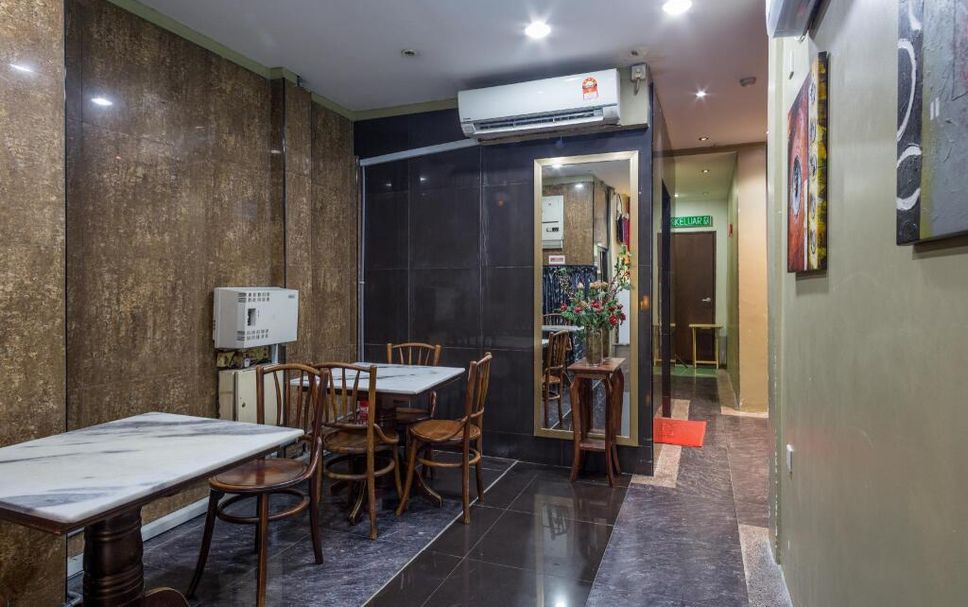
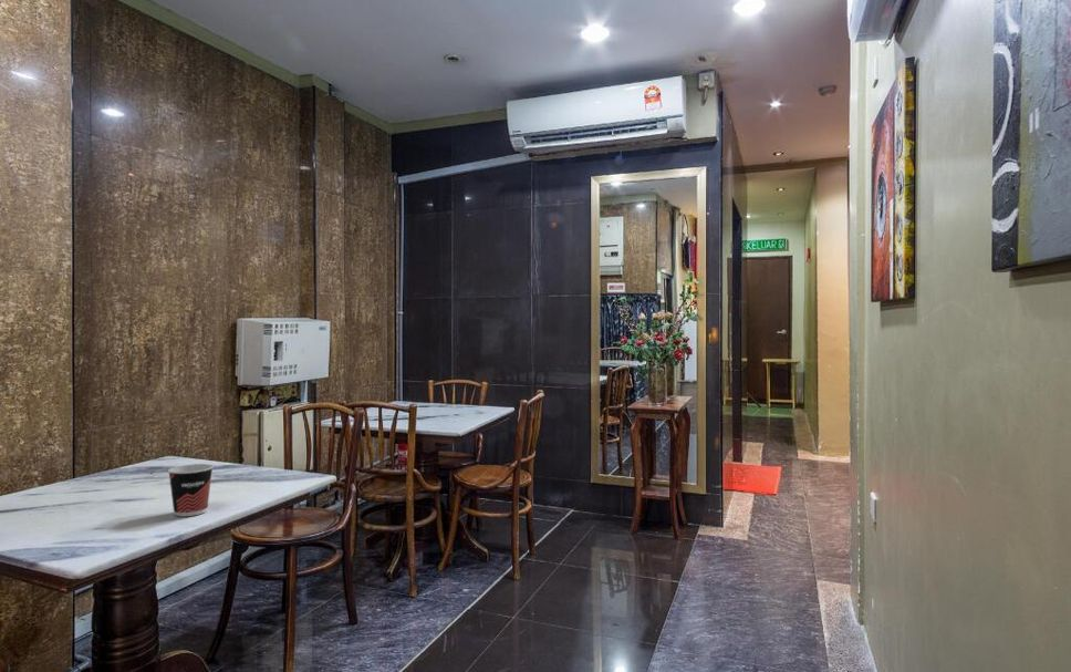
+ cup (190, 489)
